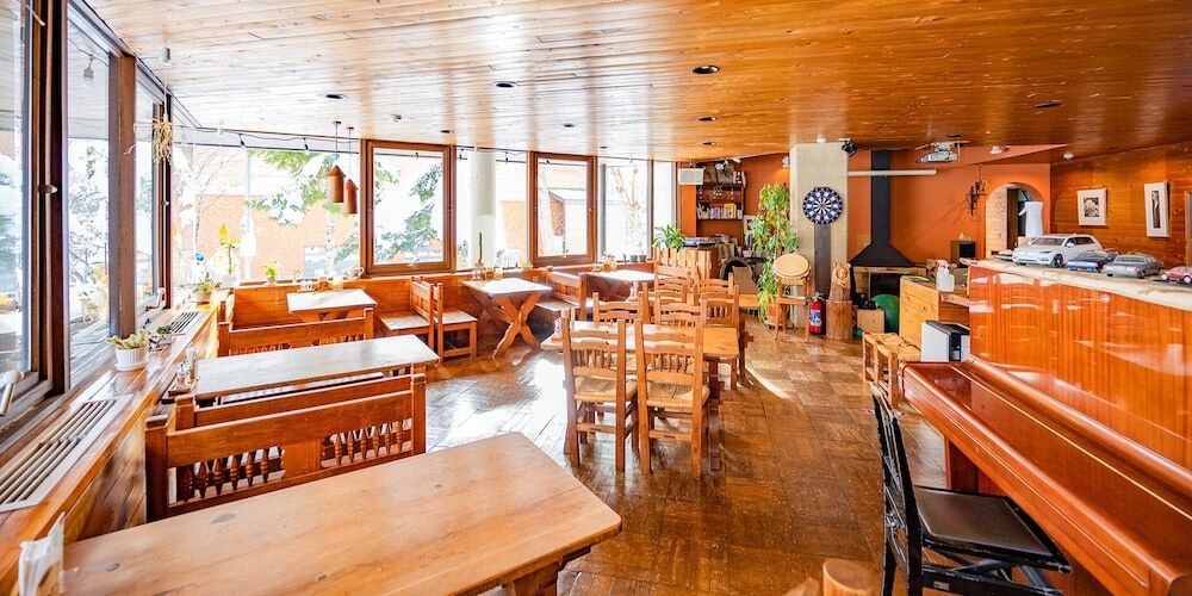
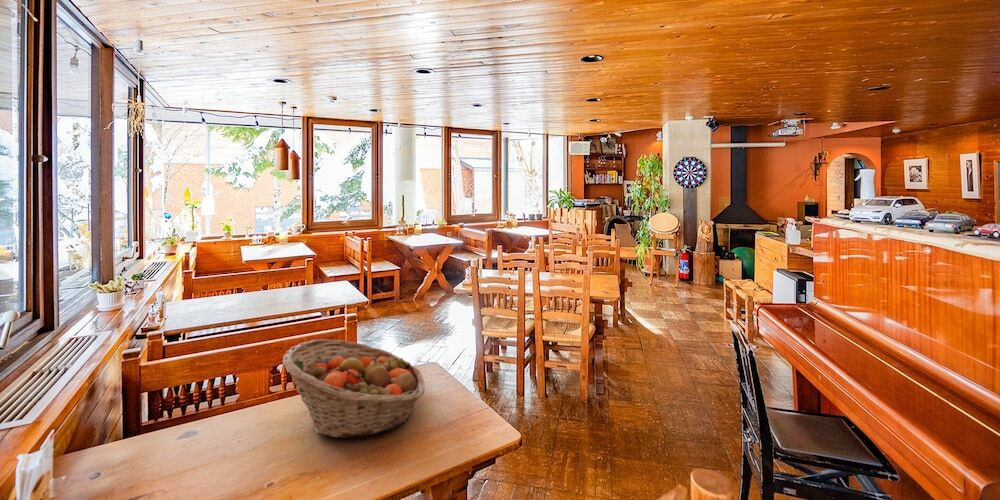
+ fruit basket (358, 380)
